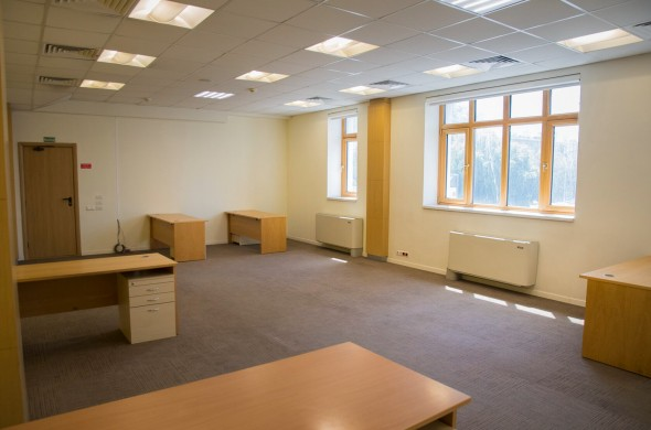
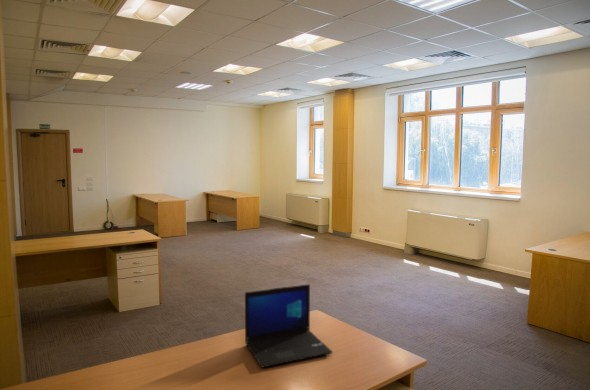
+ laptop (287, 322)
